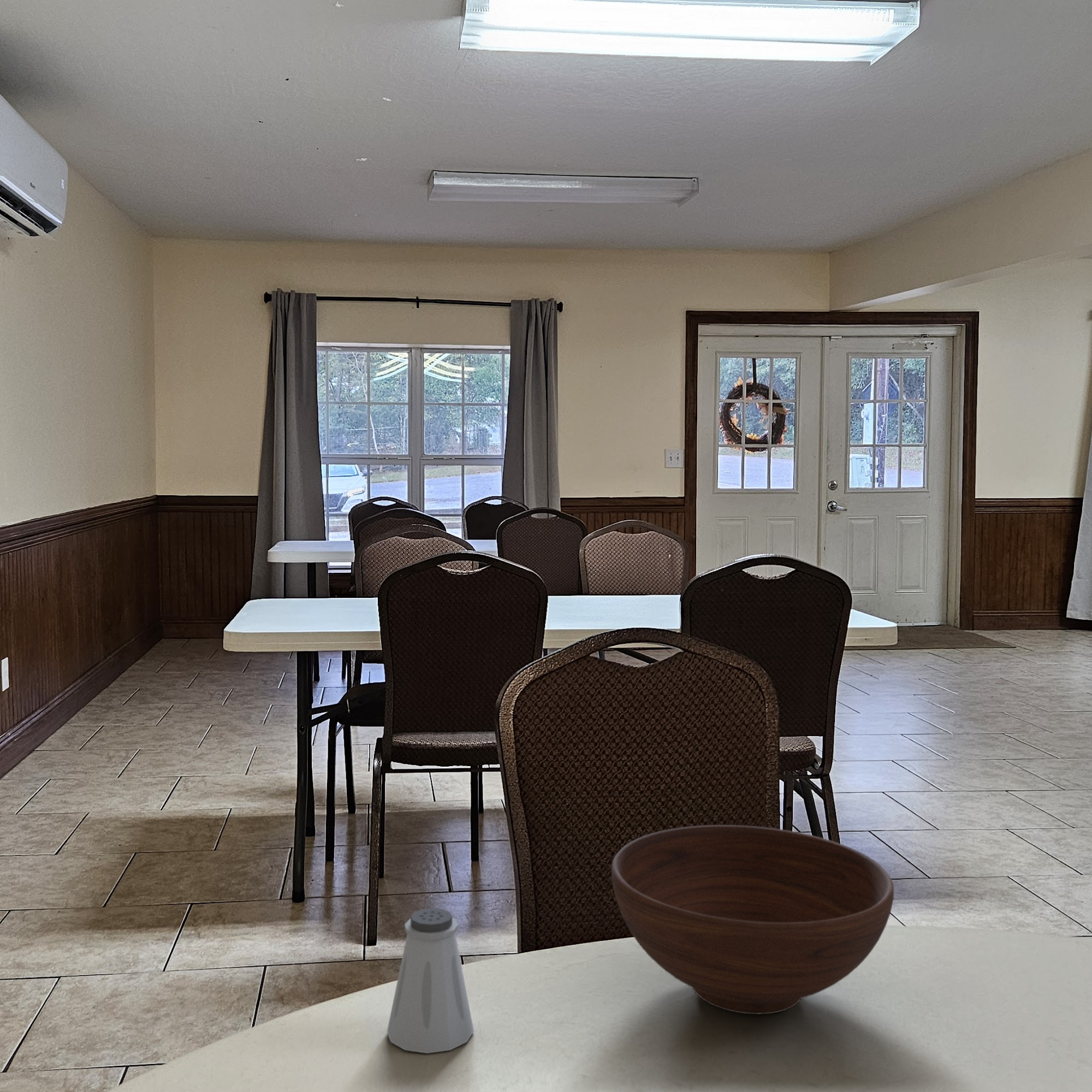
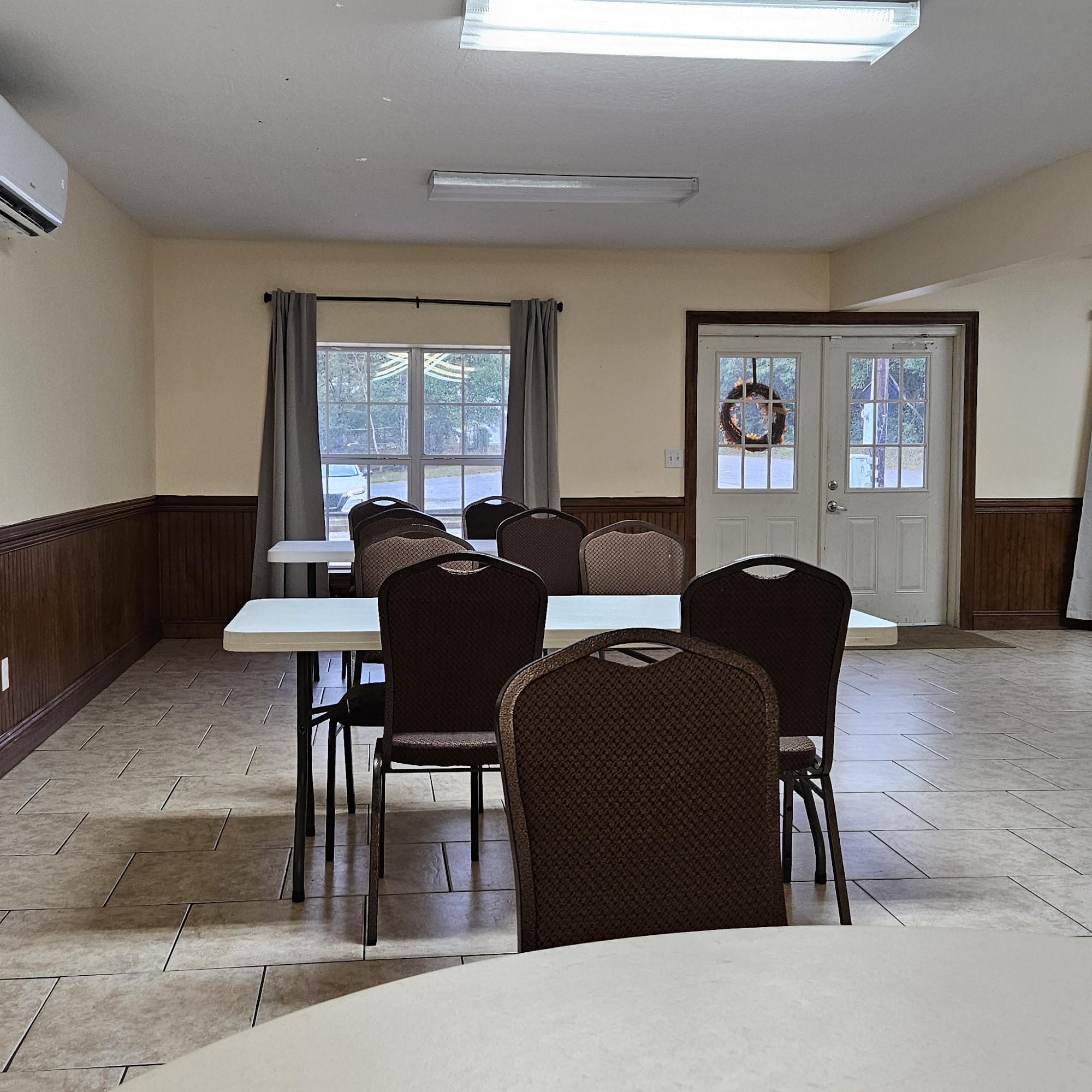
- bowl (748, 930)
- saltshaker (431, 974)
